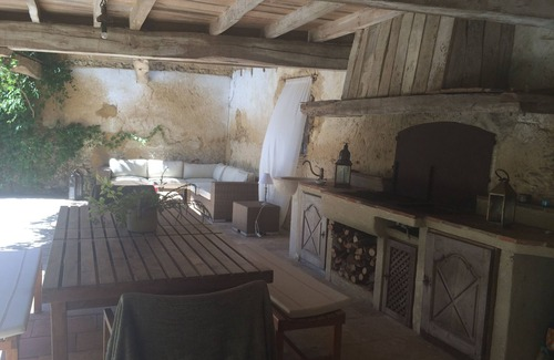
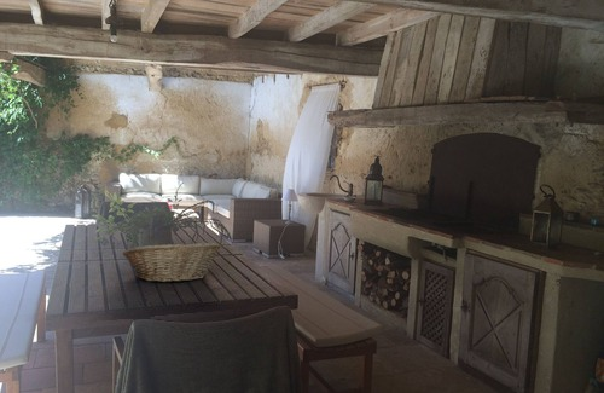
+ fruit basket (173, 256)
